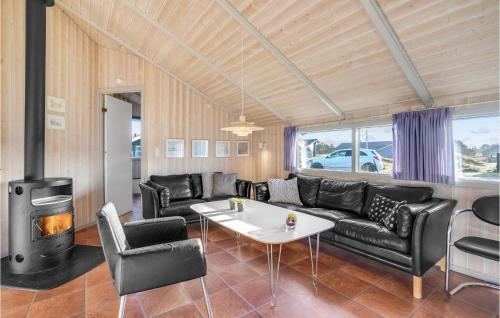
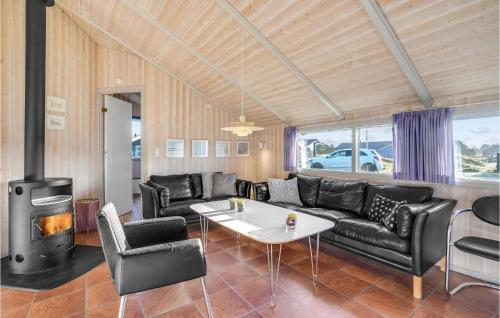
+ woven basket (87, 216)
